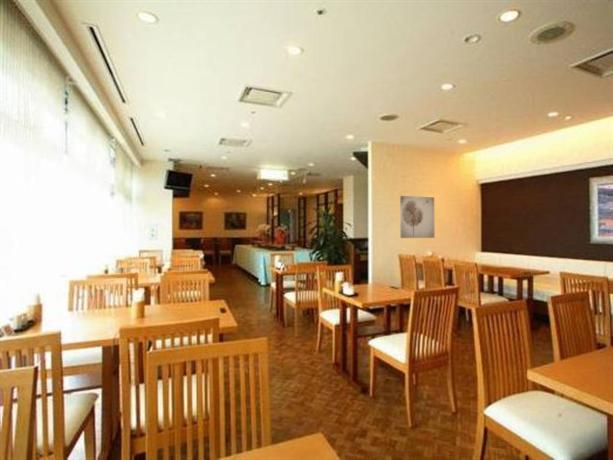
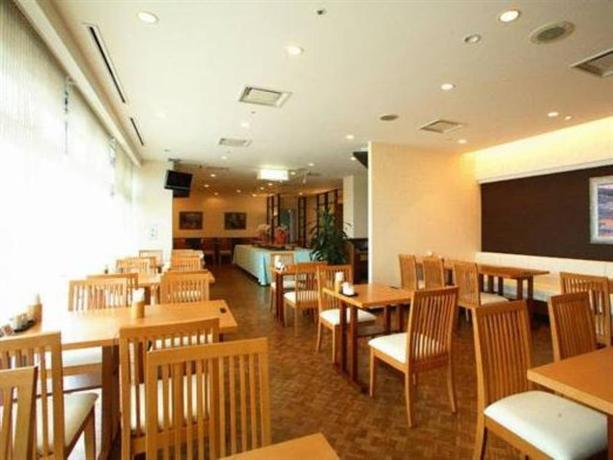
- wall art (417, 217)
